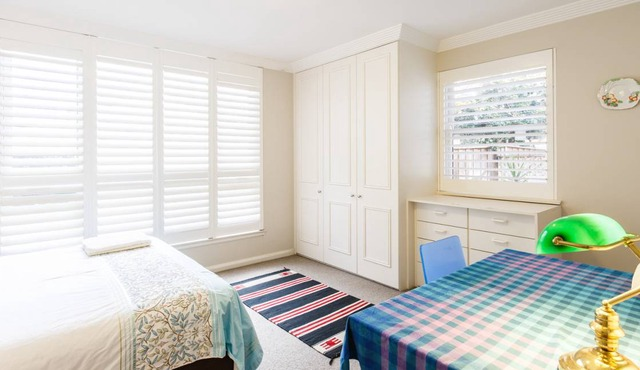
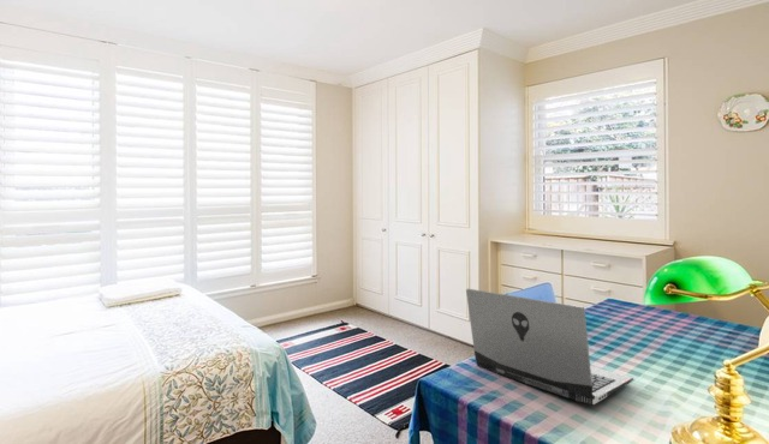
+ laptop computer (546, 334)
